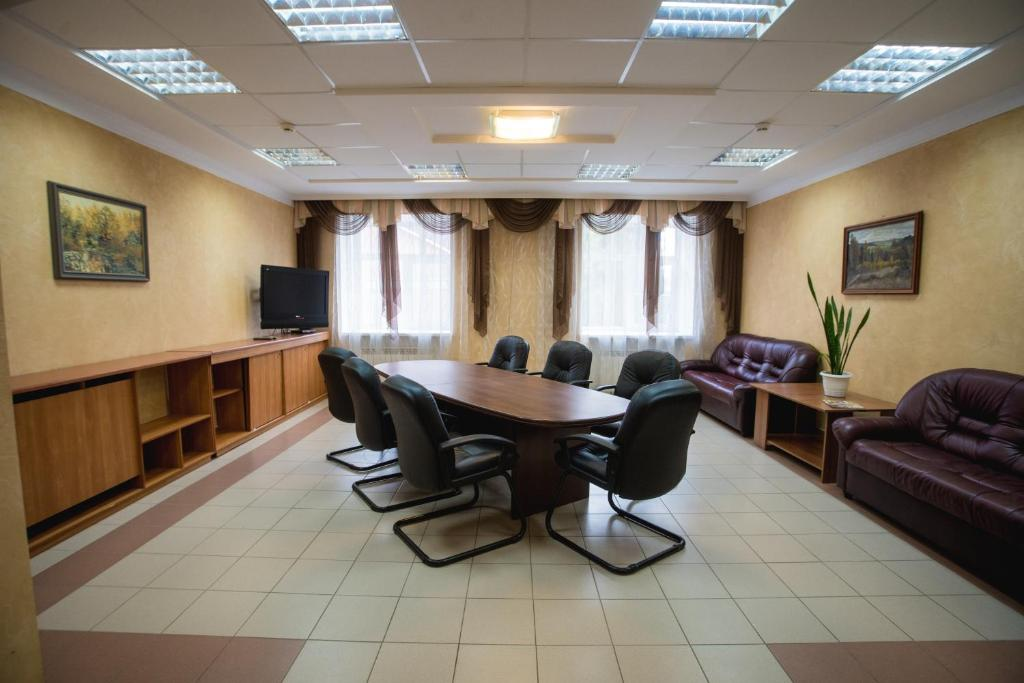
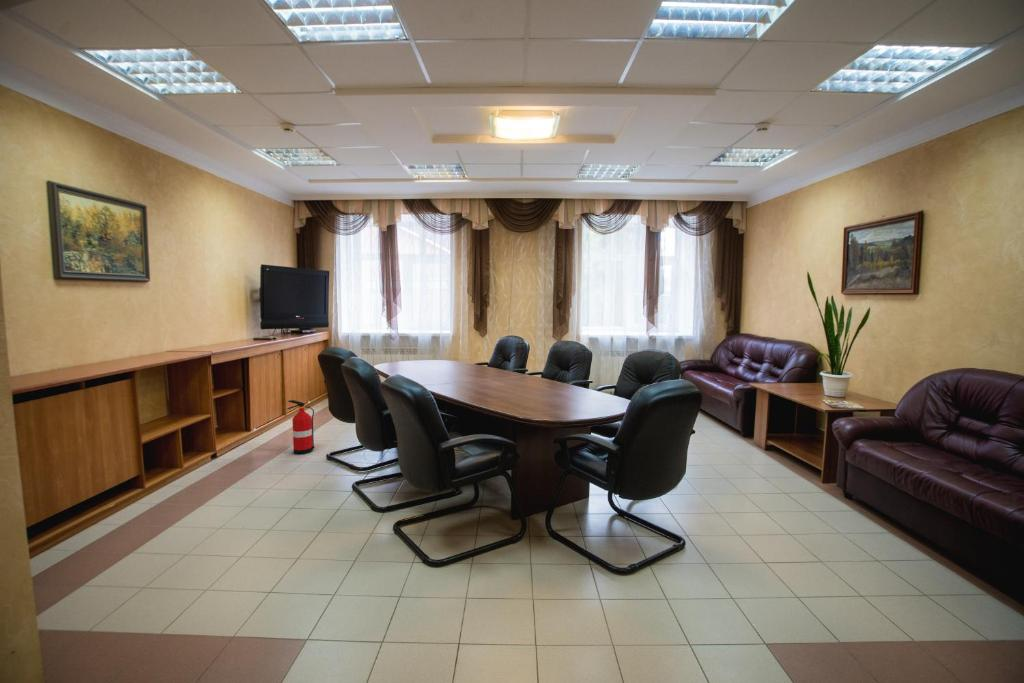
+ fire extinguisher (301, 425)
